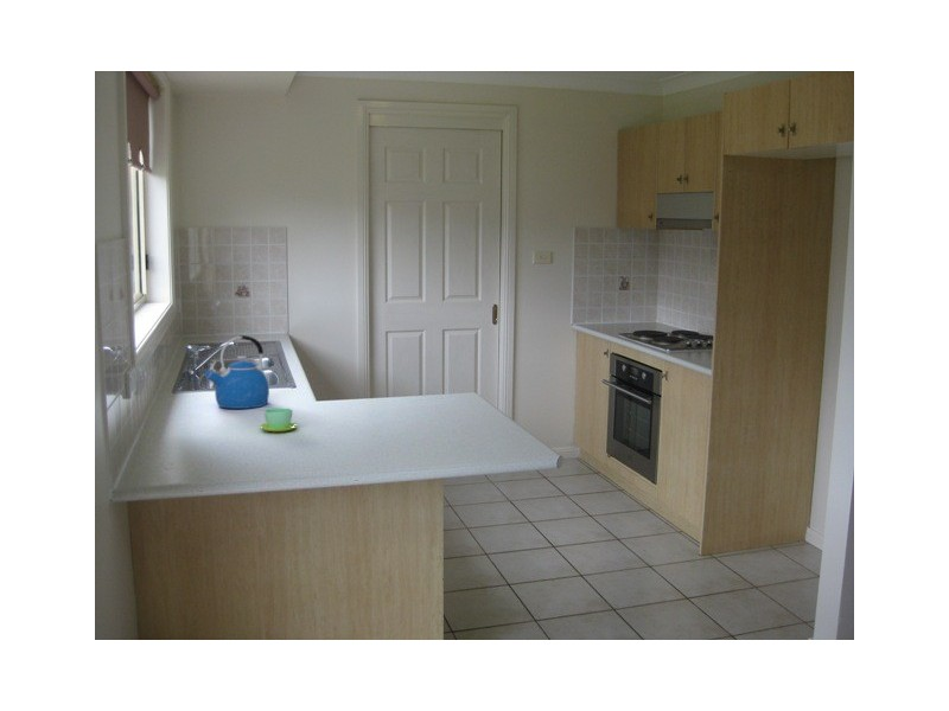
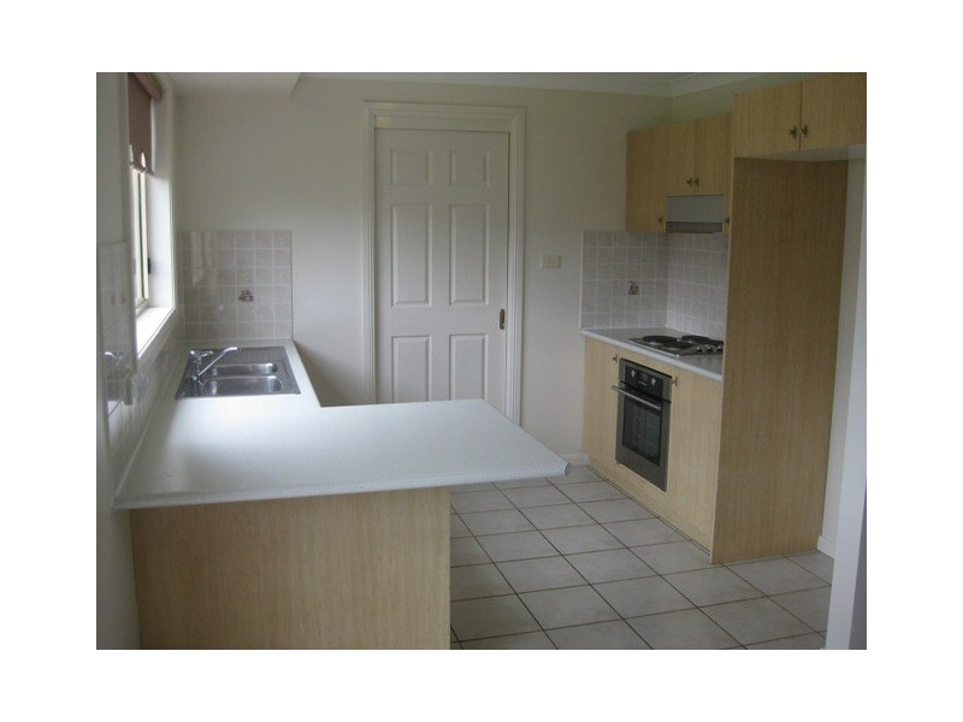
- cup (279, 419)
- kettle (236, 370)
